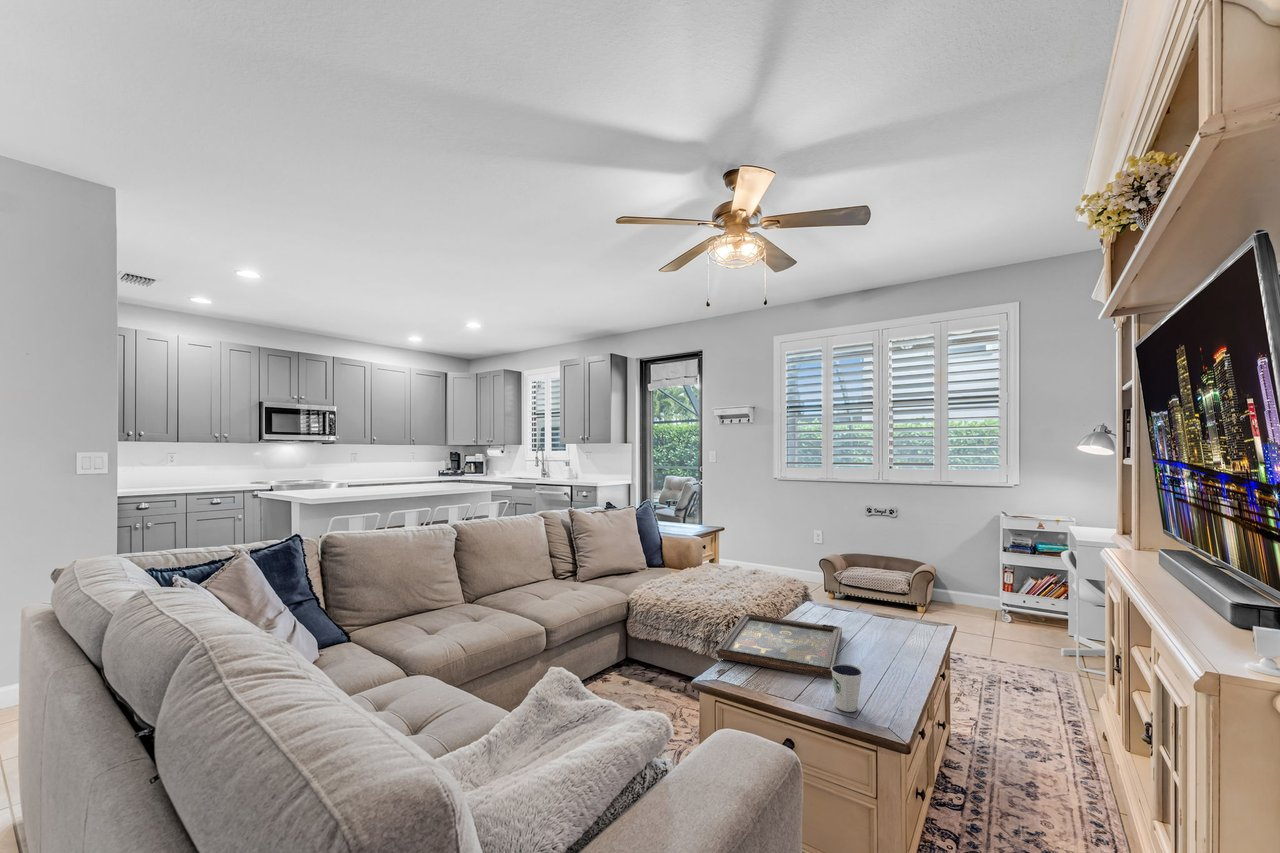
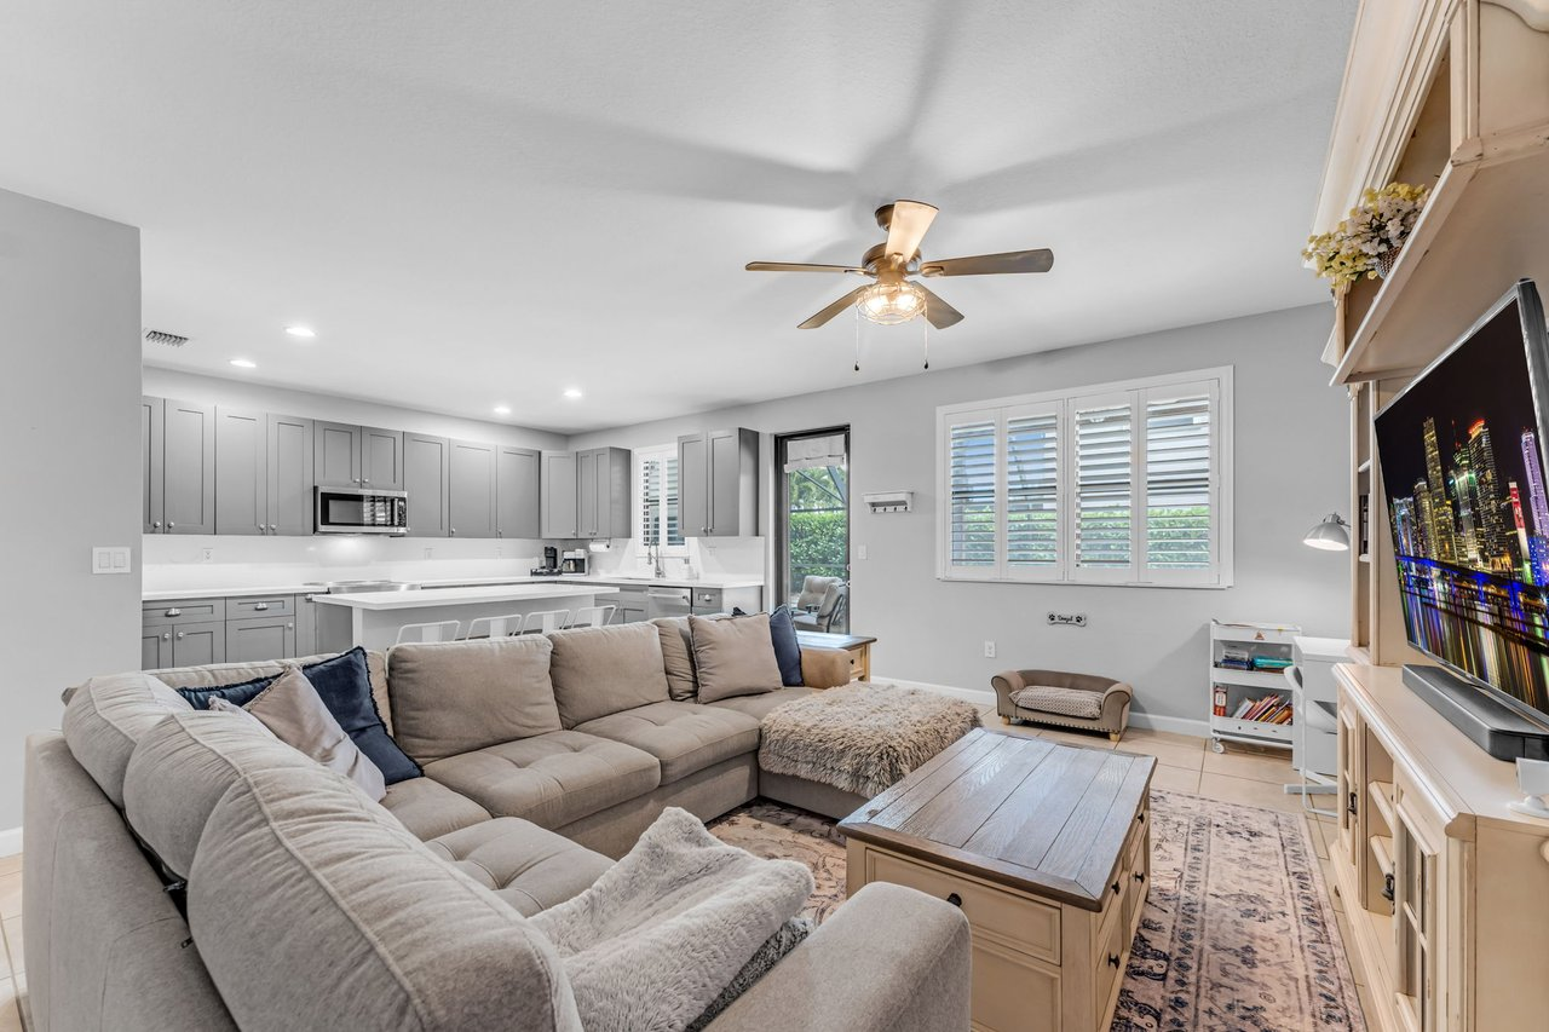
- dixie cup (846, 688)
- decorative tray (782, 641)
